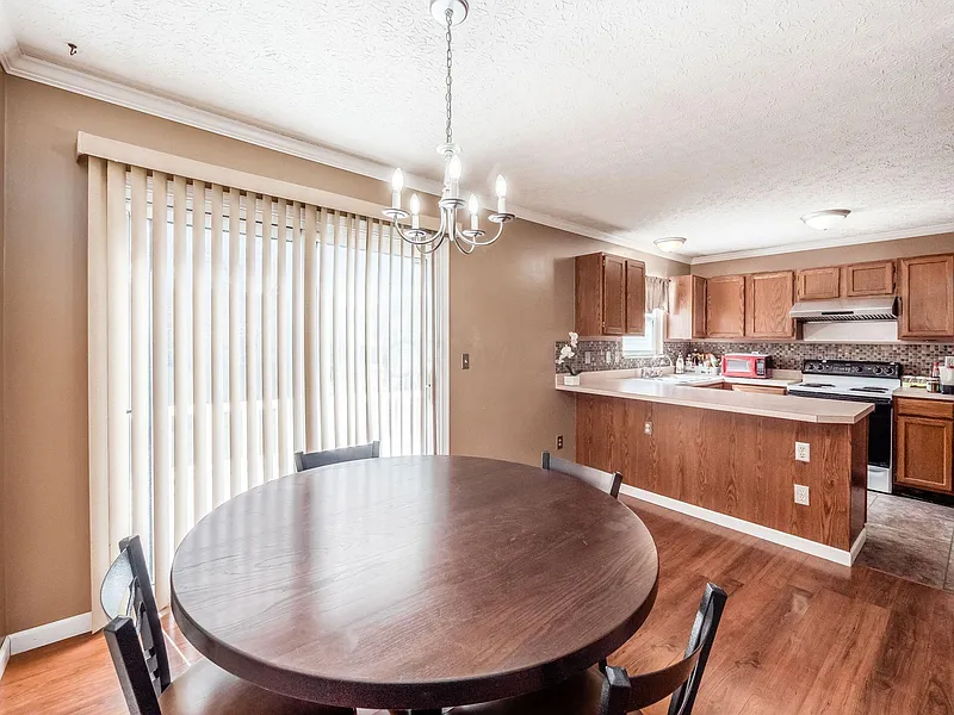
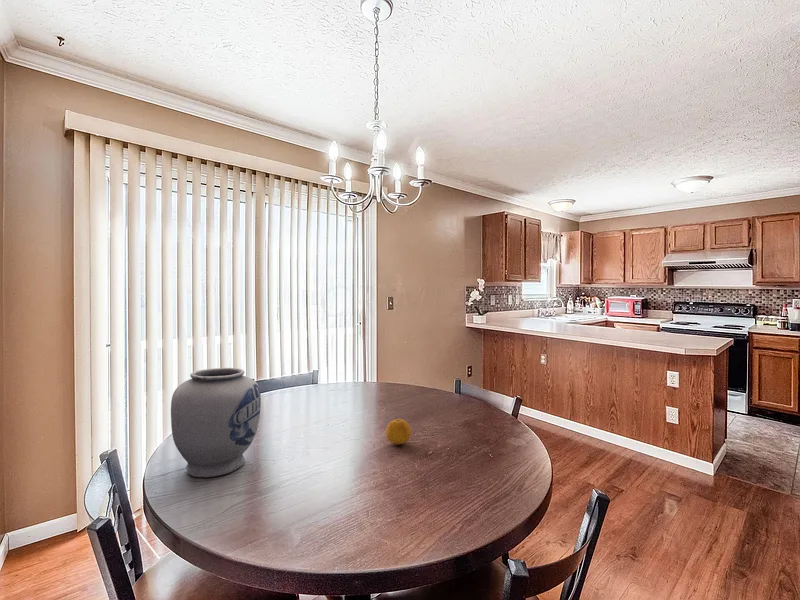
+ vase (217, 418)
+ fruit (398, 432)
